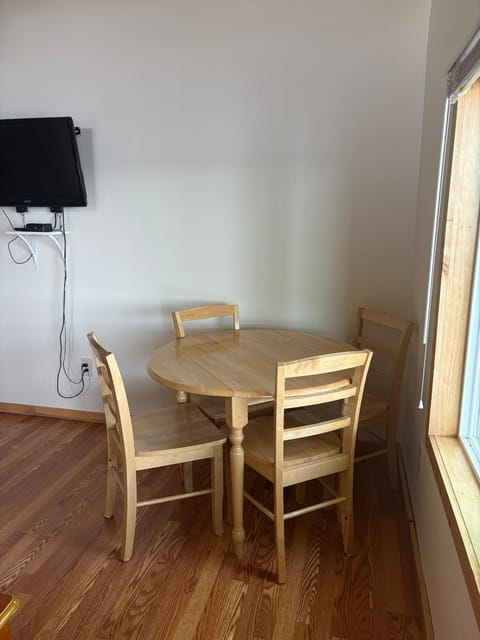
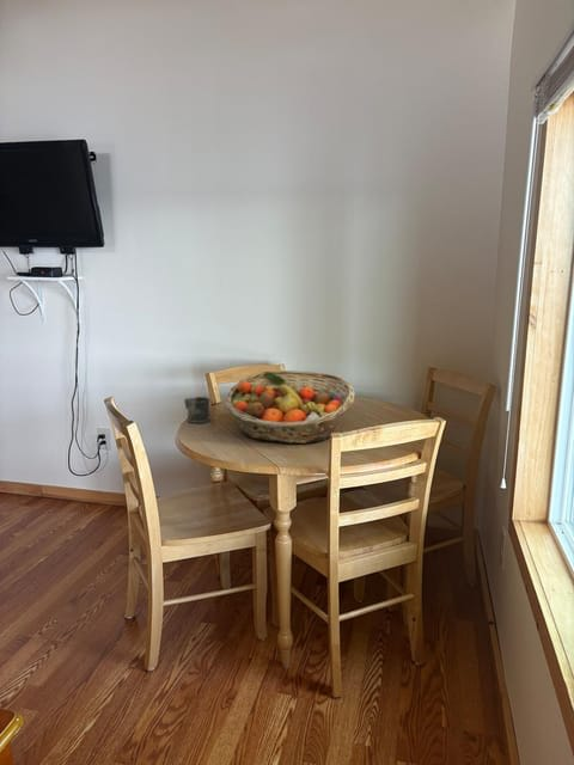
+ fruit basket (288, 404)
+ mug (196, 409)
